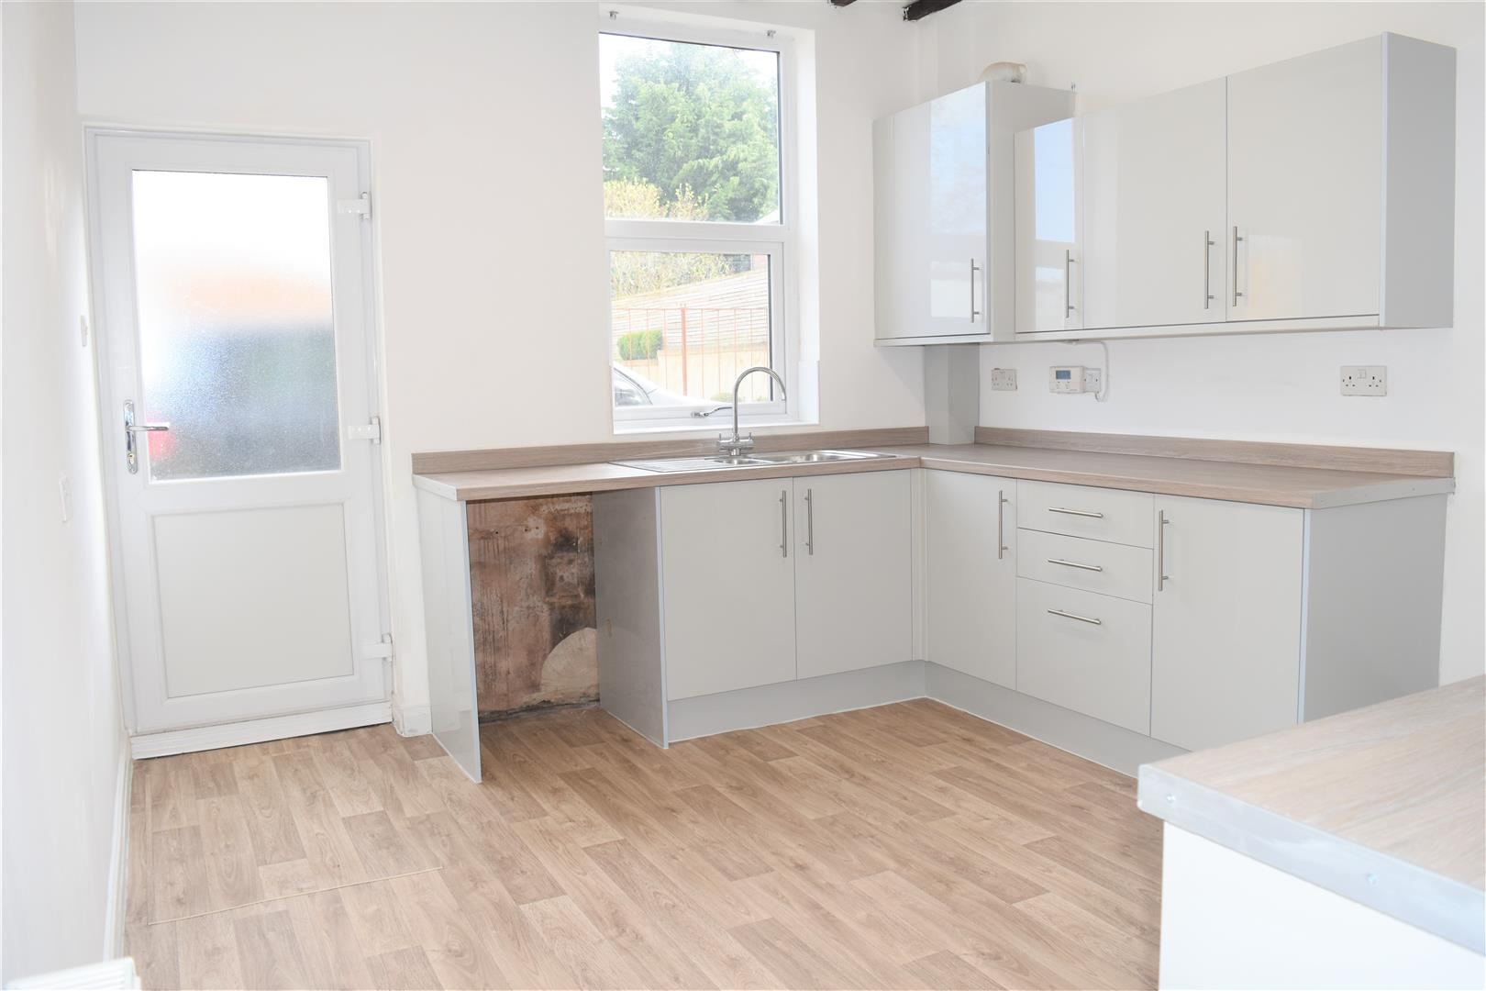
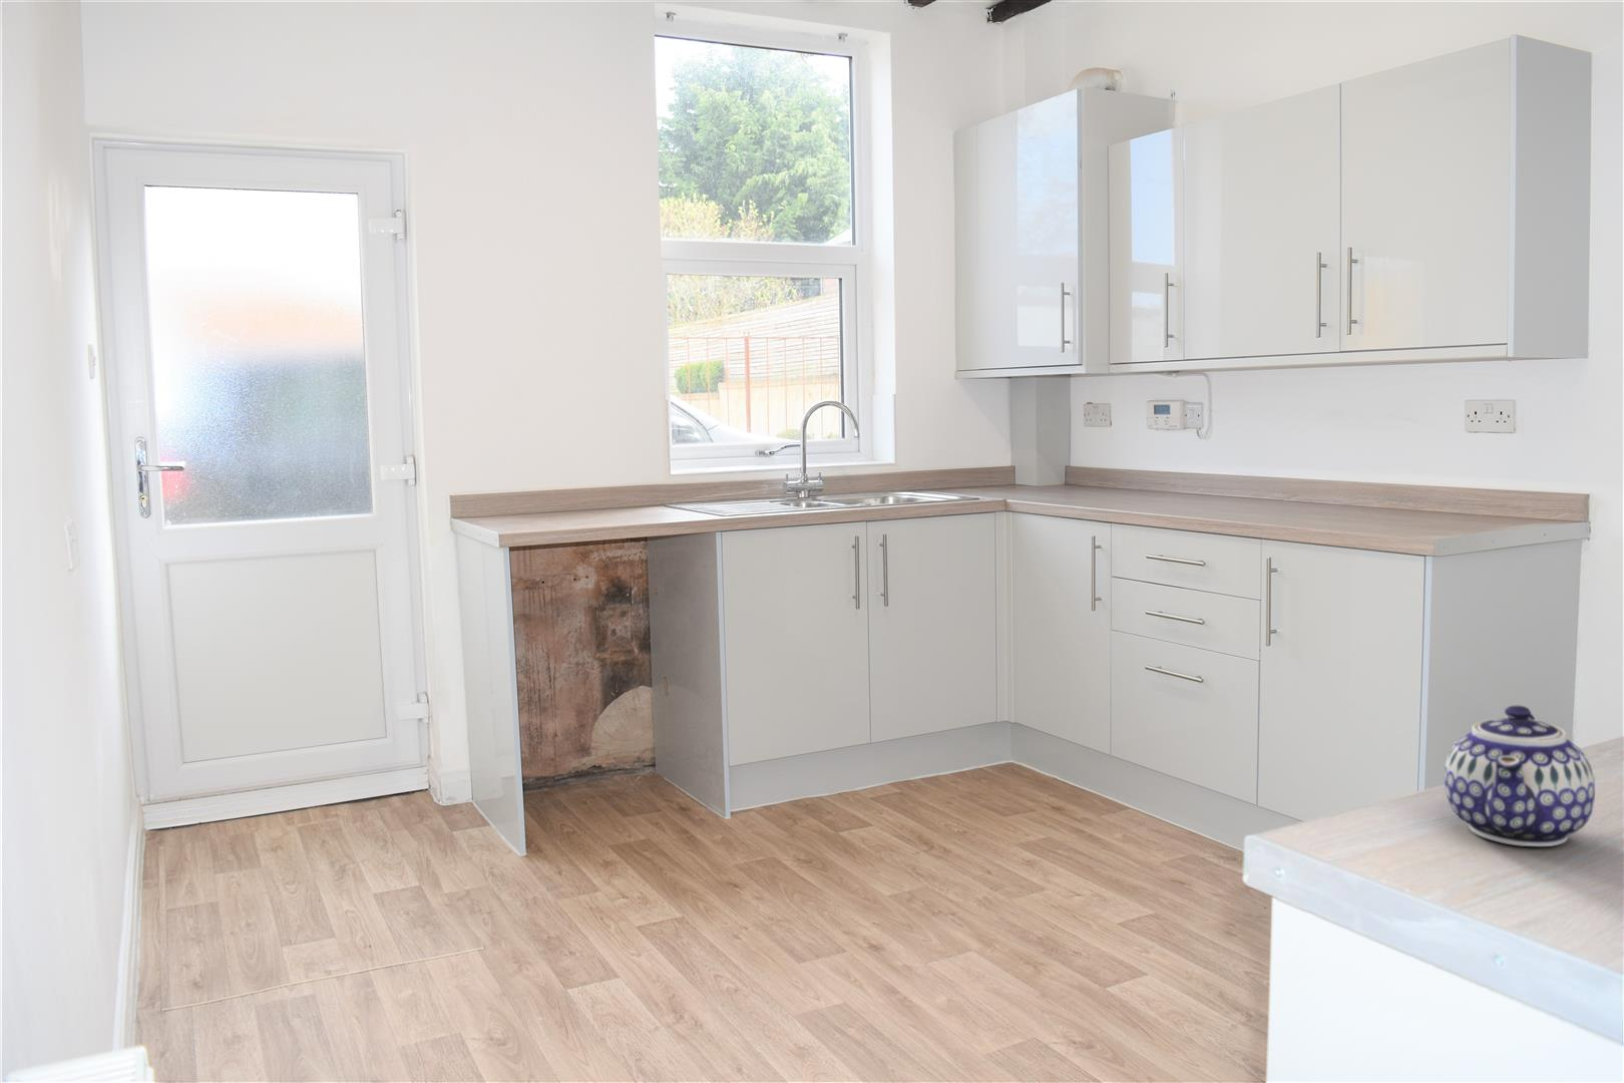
+ teapot (1518, 769)
